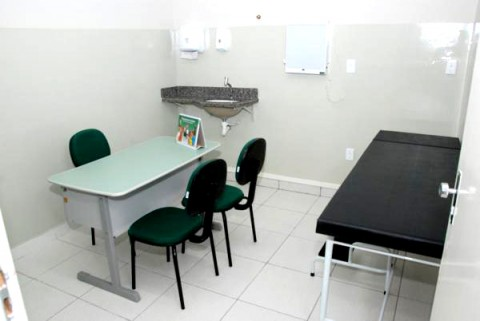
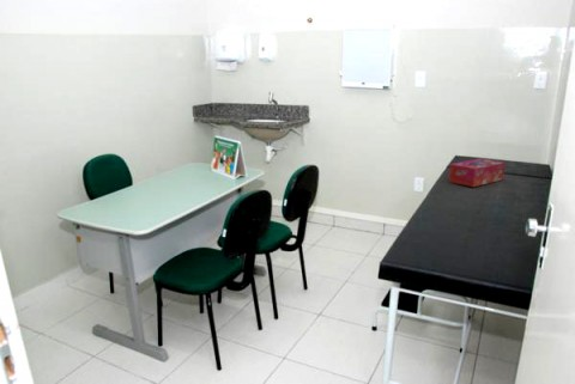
+ tissue box (477, 171)
